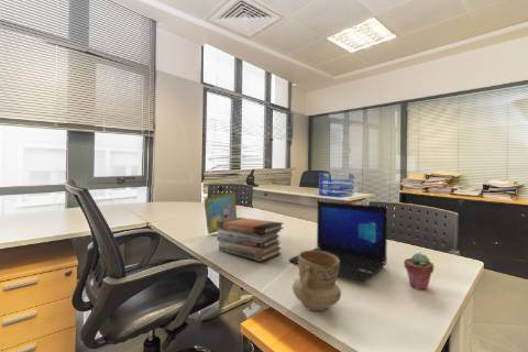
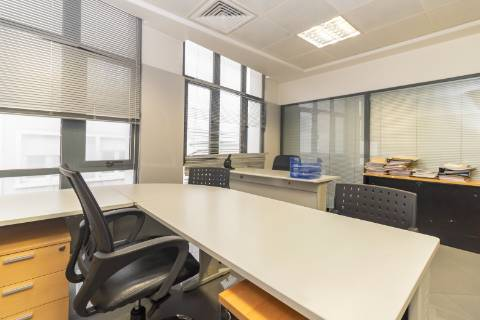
- book stack (249, 237)
- mug (316, 280)
- potted succulent (418, 268)
- laptop (337, 234)
- picture frame (221, 209)
